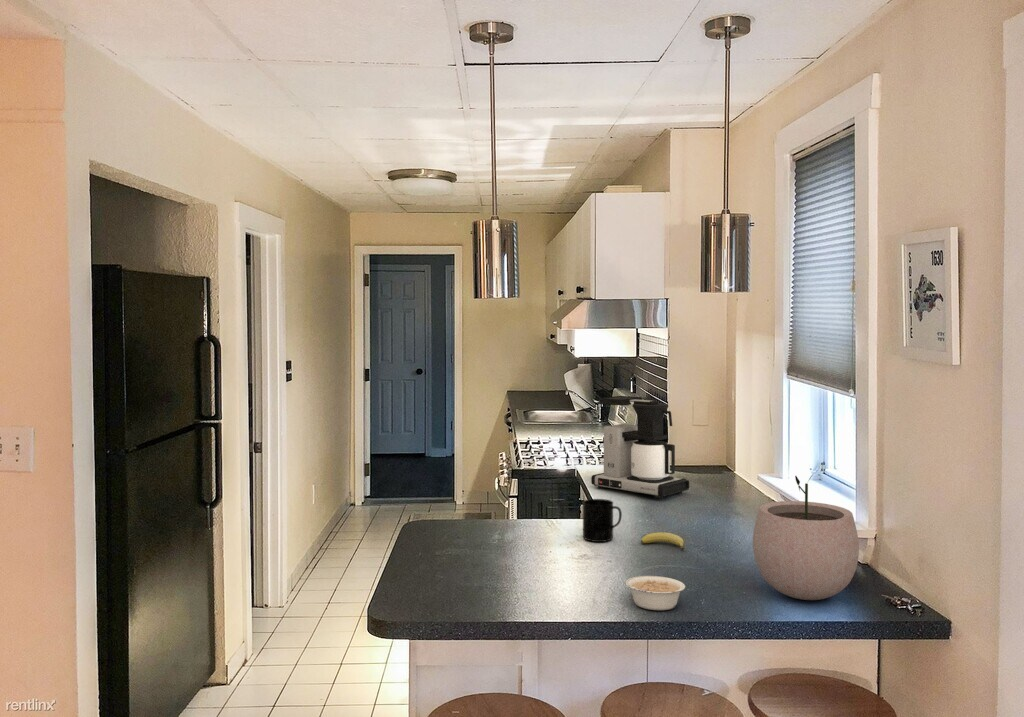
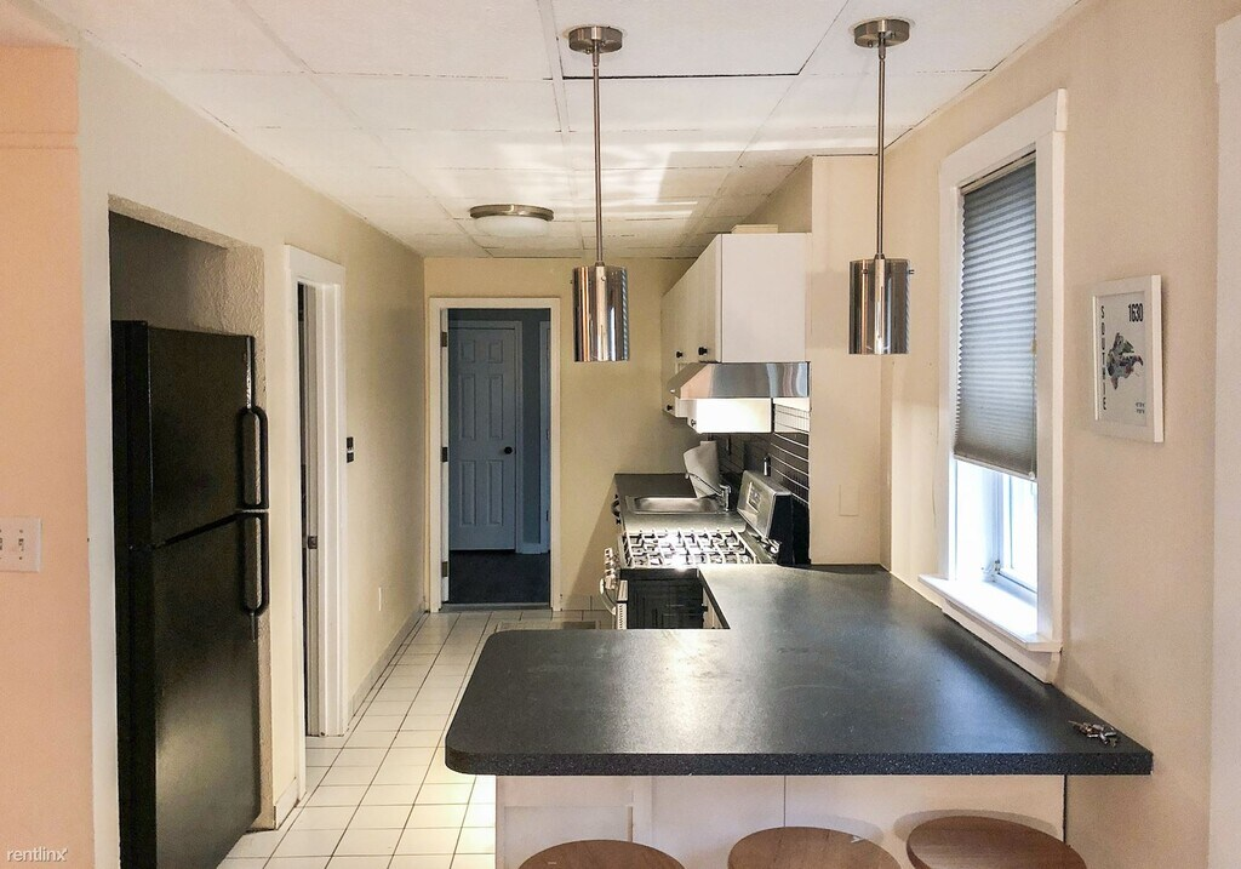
- plant pot (805, 534)
- mug (602, 520)
- fruit (665, 540)
- legume (657, 592)
- coffee maker (639, 445)
